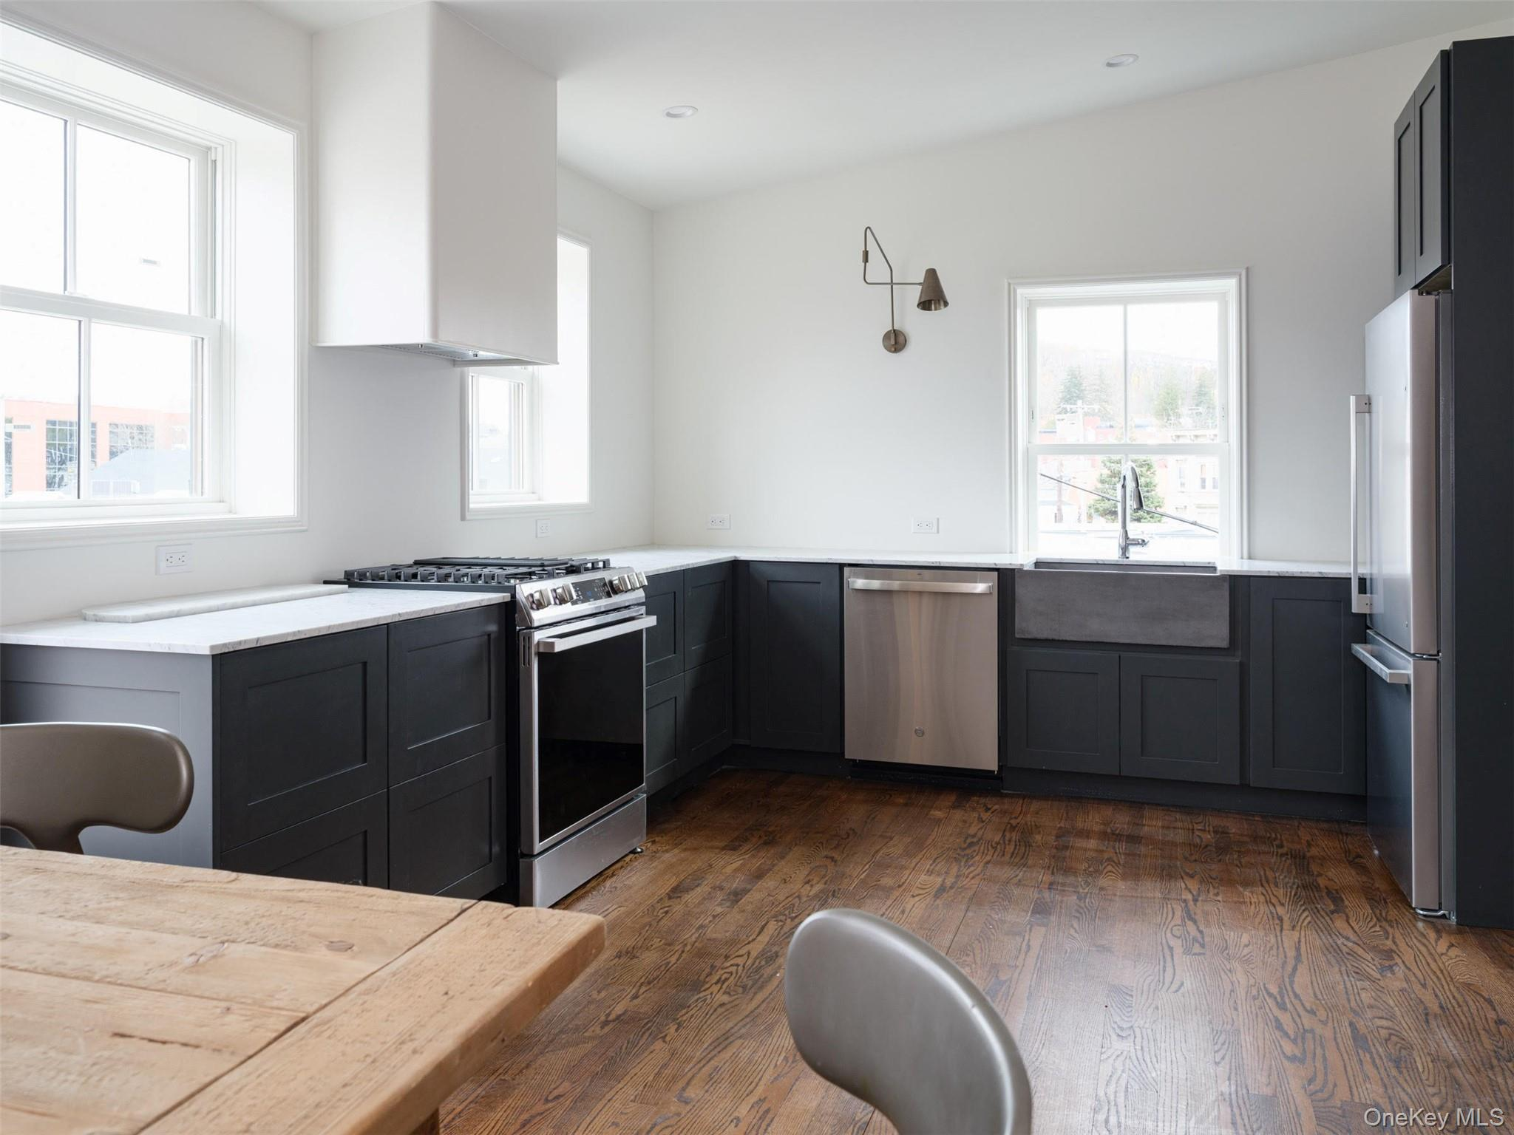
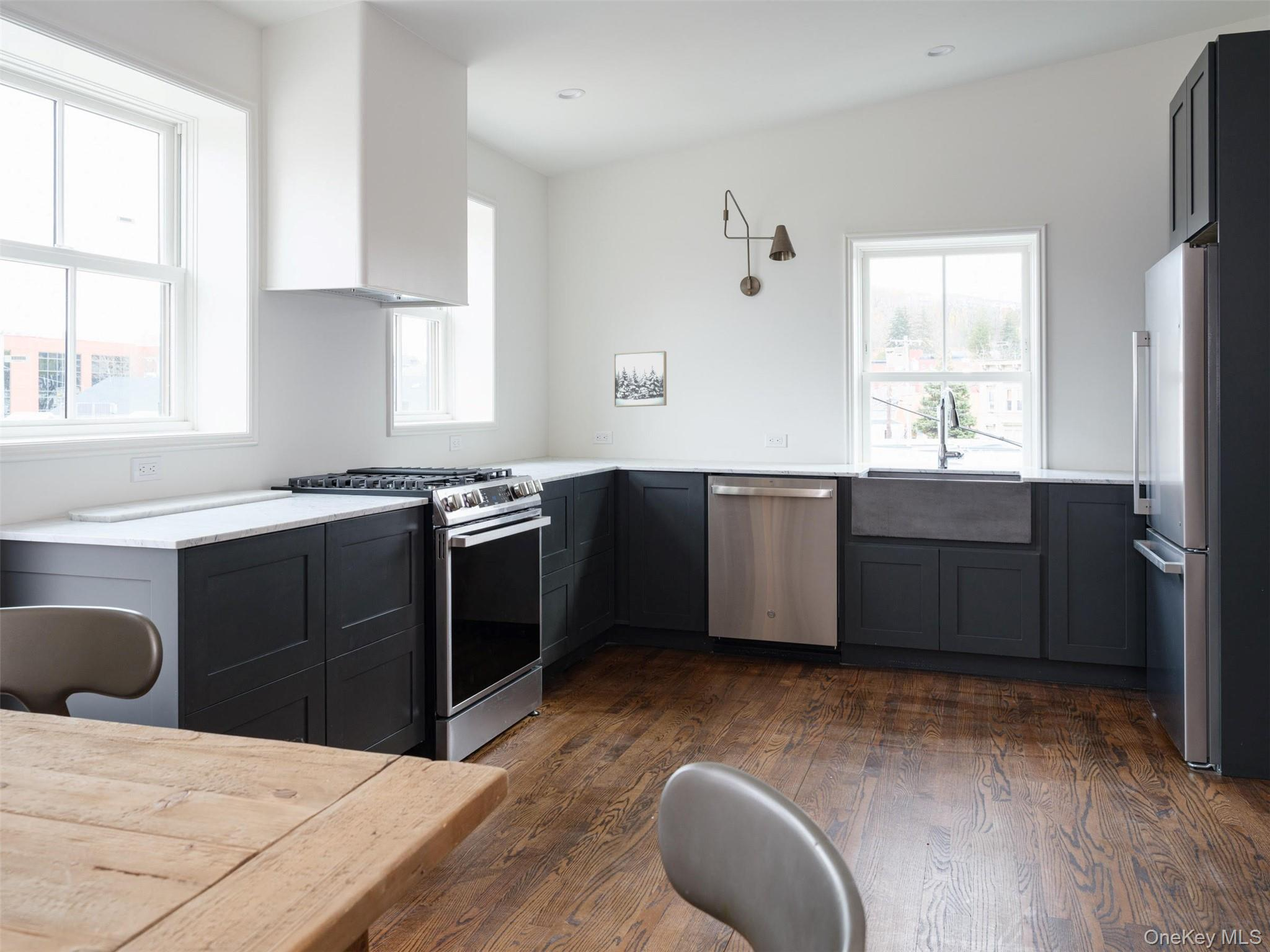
+ wall art (640, 379)
